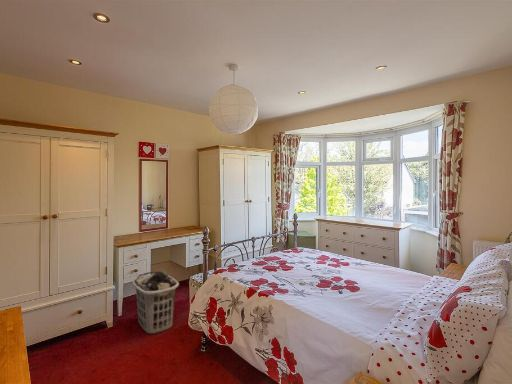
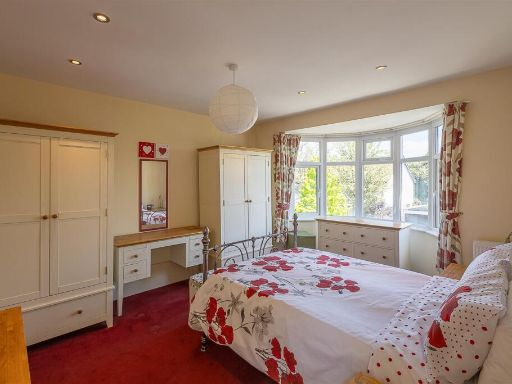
- clothes hamper (155, 298)
